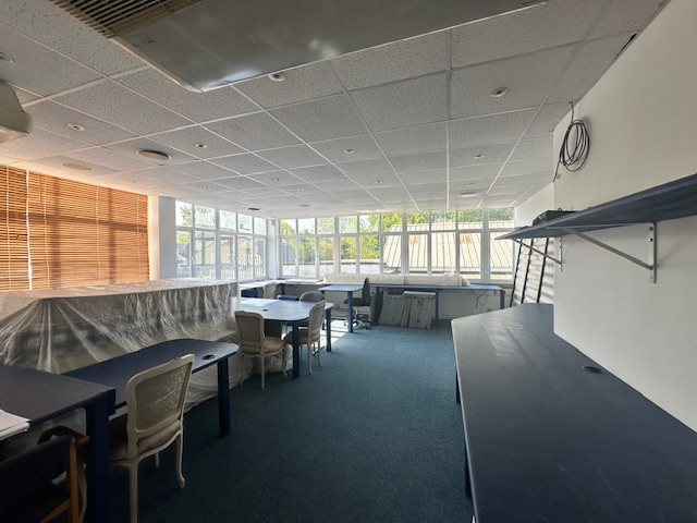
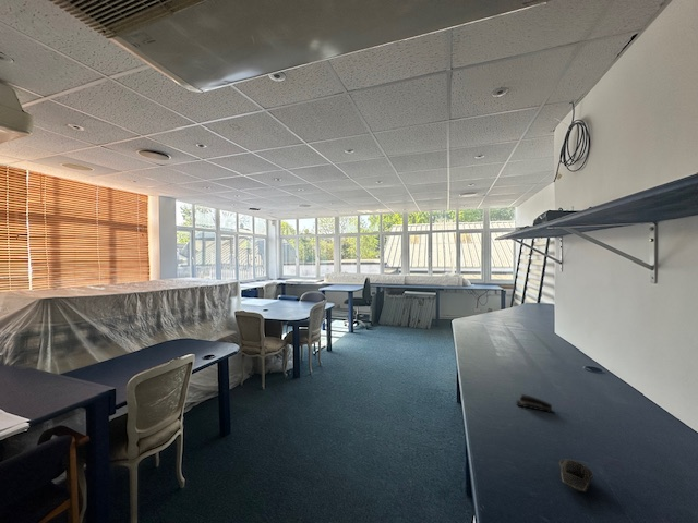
+ computer mouse (575, 473)
+ stapler (533, 402)
